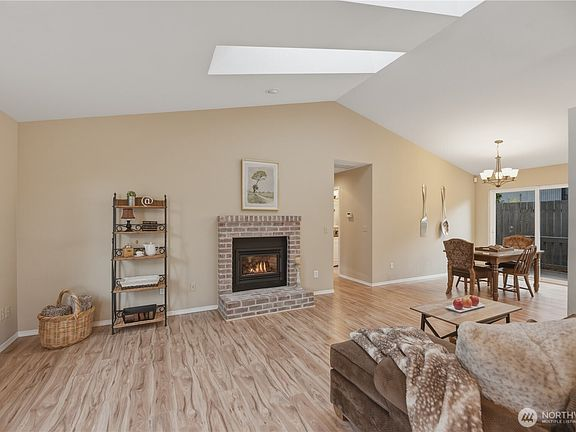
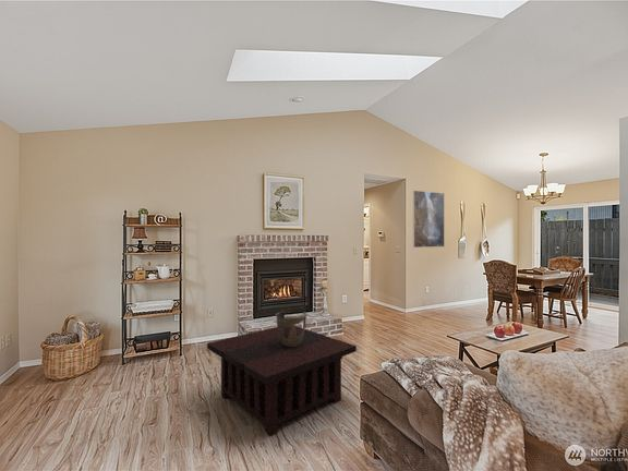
+ coffee table (280, 371)
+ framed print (428, 219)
+ decorative bowl (290, 328)
